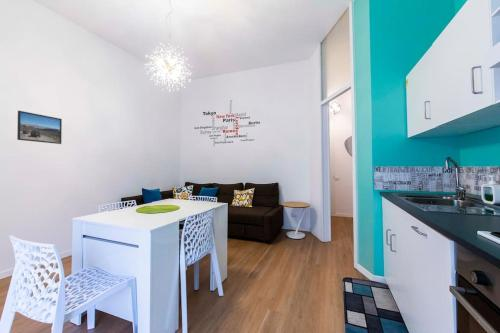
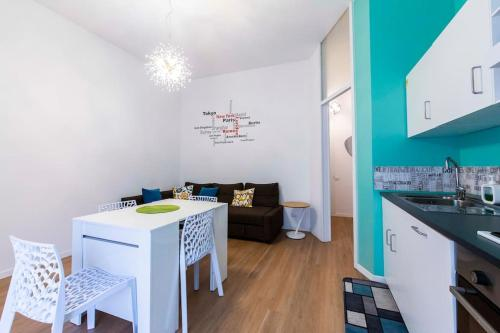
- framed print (41, 128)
